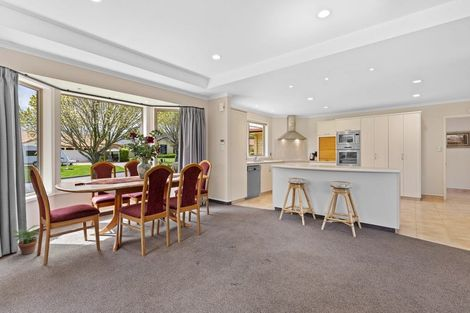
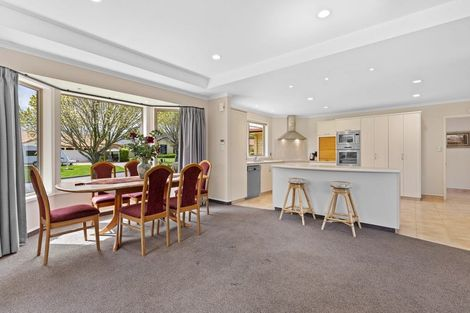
- potted plant (24, 240)
